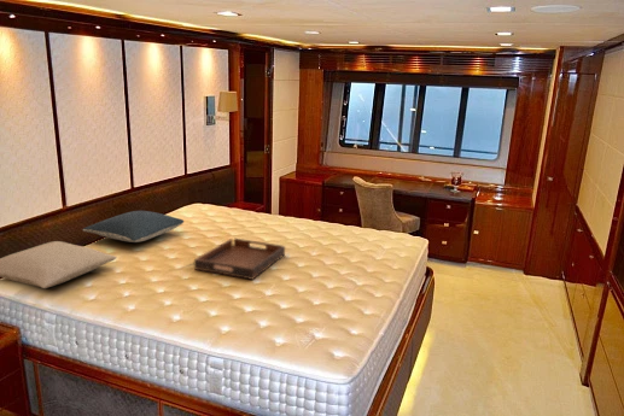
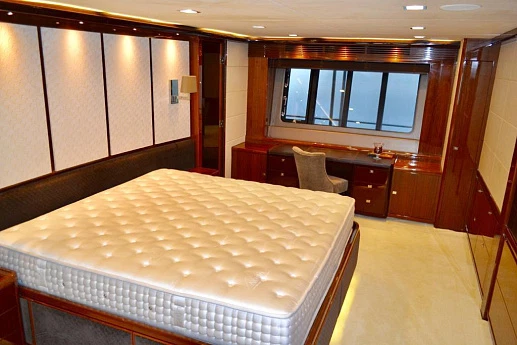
- pillow (135, 225)
- pillow (51, 263)
- serving tray (241, 257)
